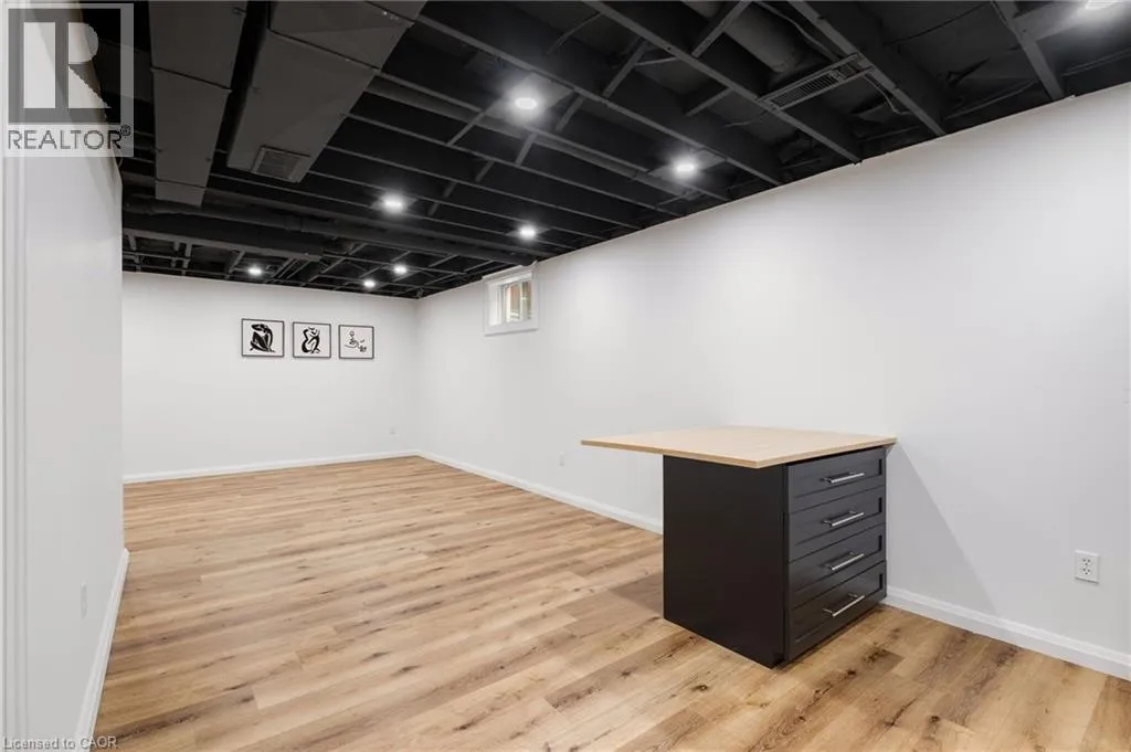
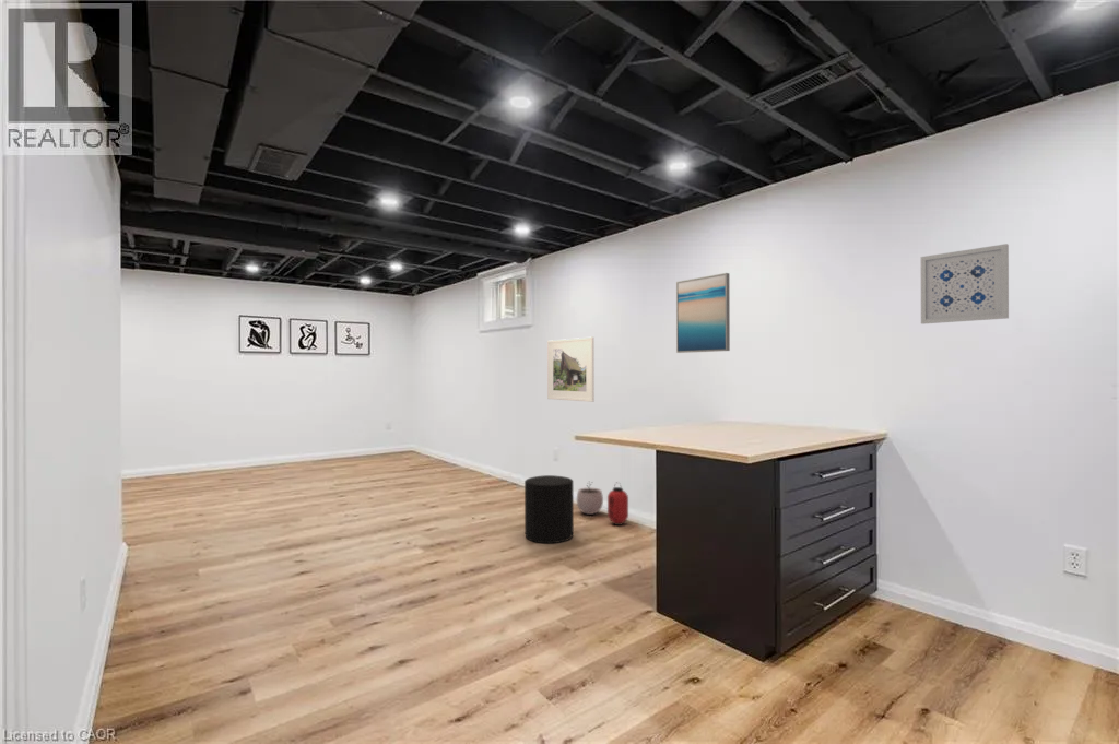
+ wall art (702, 315)
+ plant pot (589, 496)
+ lantern (617, 503)
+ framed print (569, 369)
+ stool (549, 507)
+ wall art (962, 285)
